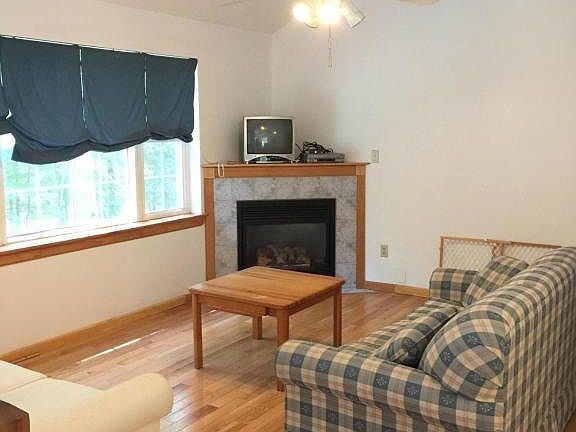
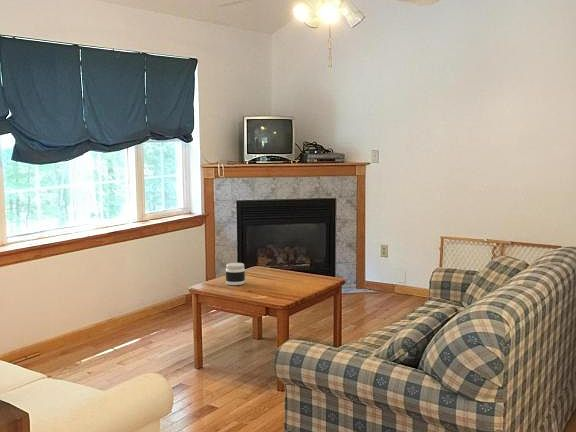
+ jar (235, 273)
